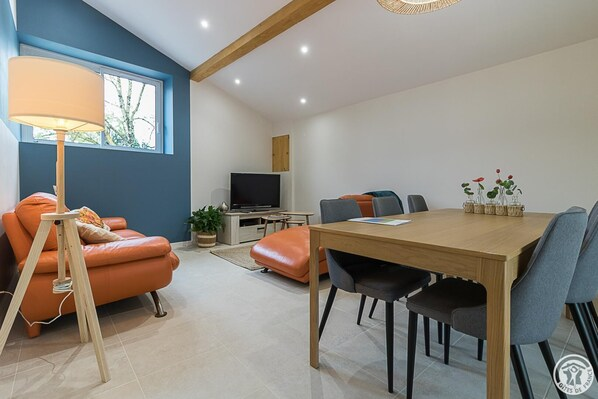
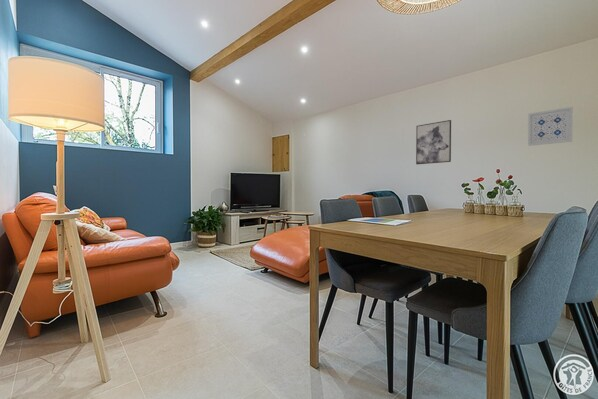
+ wall art (549, 127)
+ wall art (433, 143)
